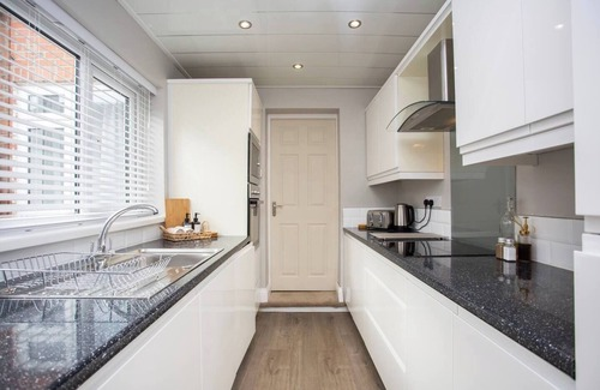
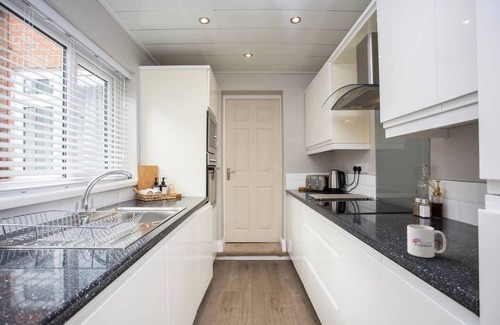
+ mug (426, 240)
